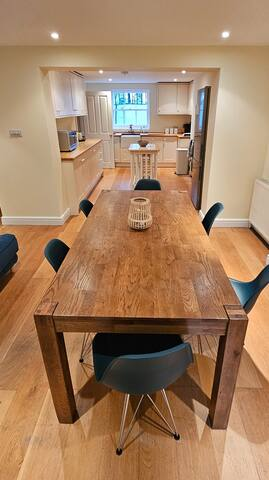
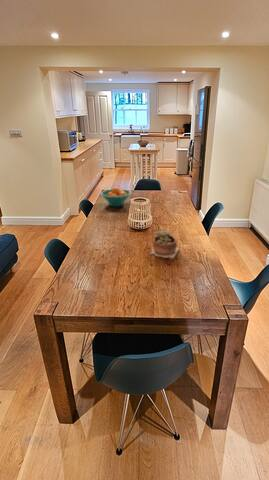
+ fruit bowl (116, 195)
+ succulent plant (164, 242)
